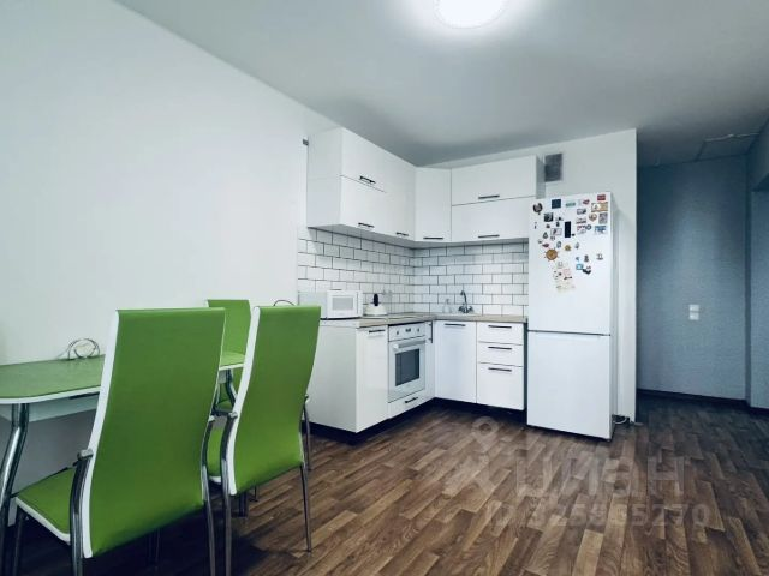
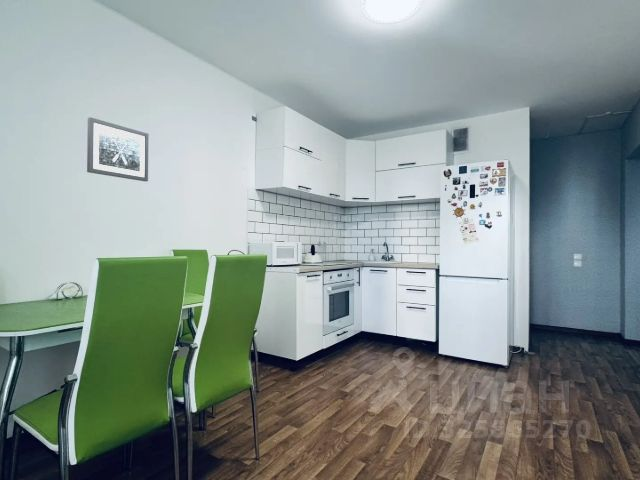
+ wall art (119, 151)
